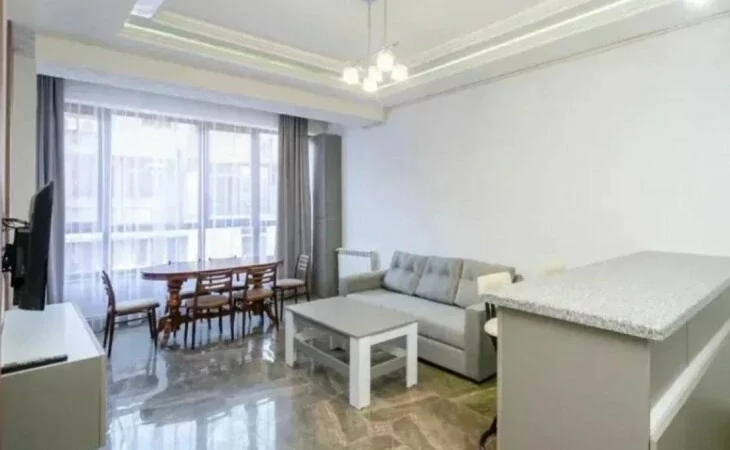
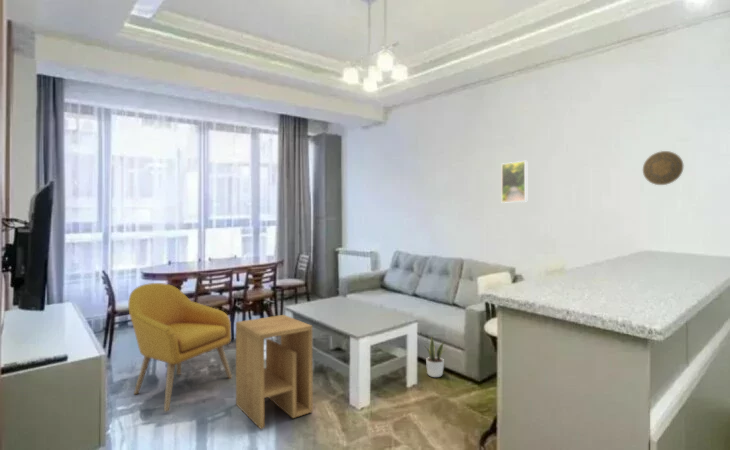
+ armchair (175, 336)
+ potted plant (434, 354)
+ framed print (514, 182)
+ decorative plate (662, 168)
+ side table (273, 366)
